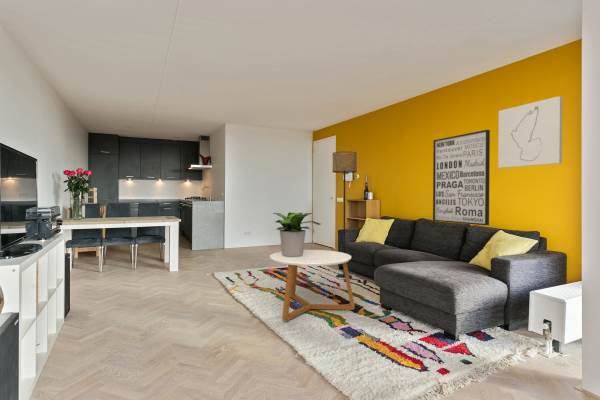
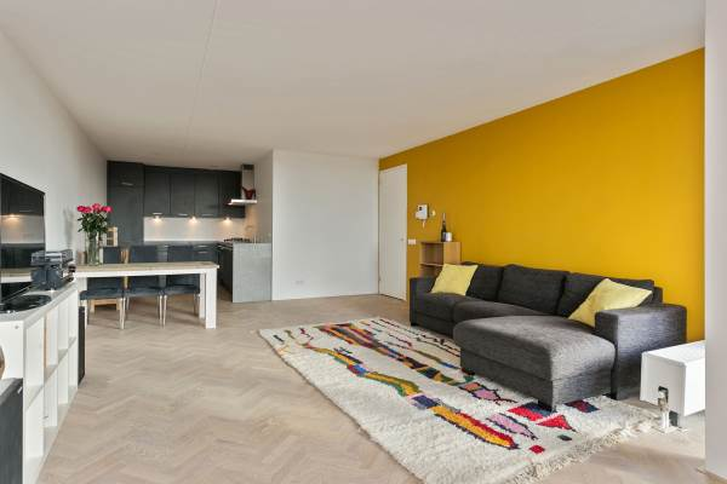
- wall art (458, 179)
- wall art (527, 135)
- floor lamp (344, 214)
- coffee table (296, 278)
- potted plant (294, 234)
